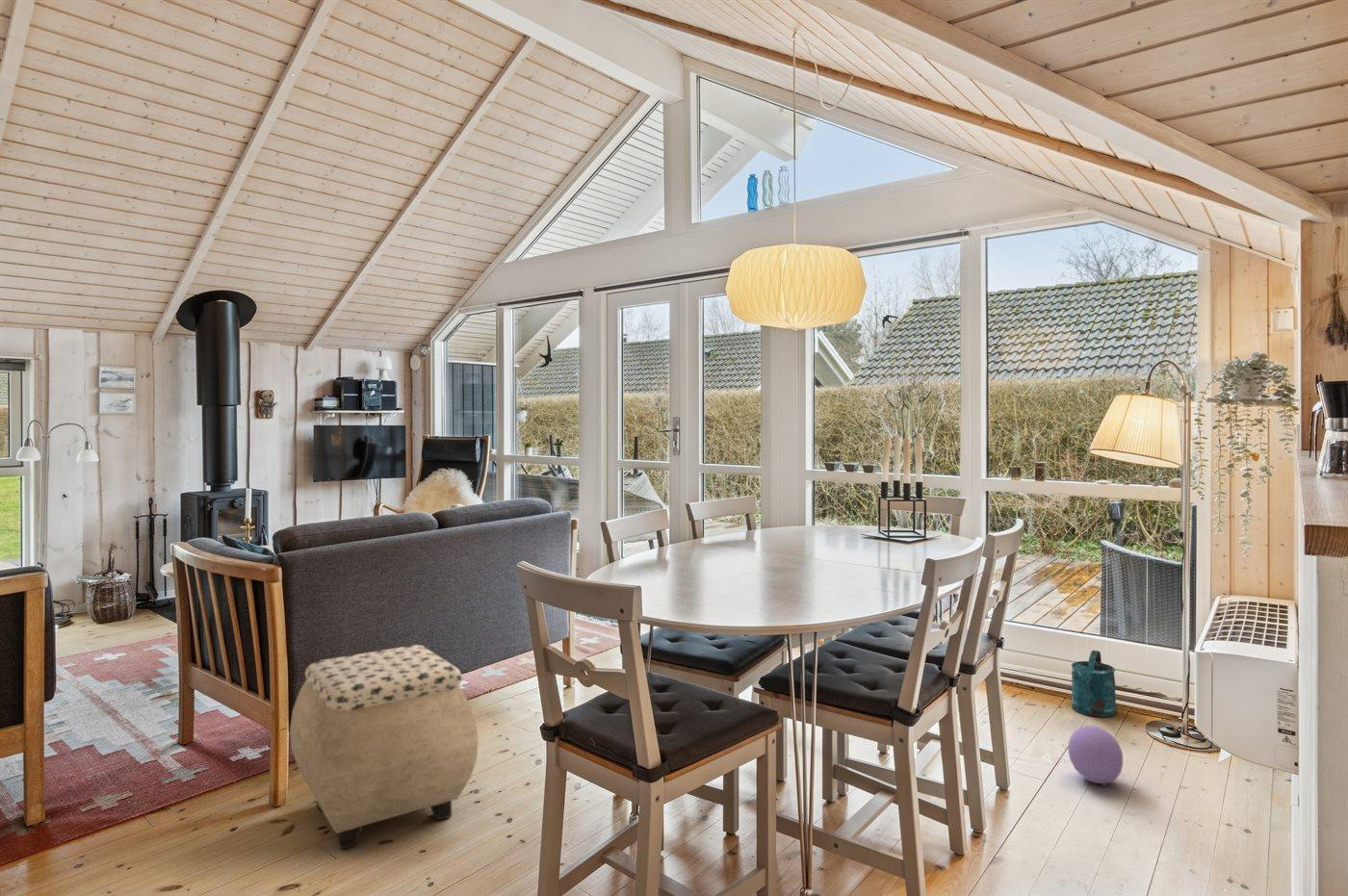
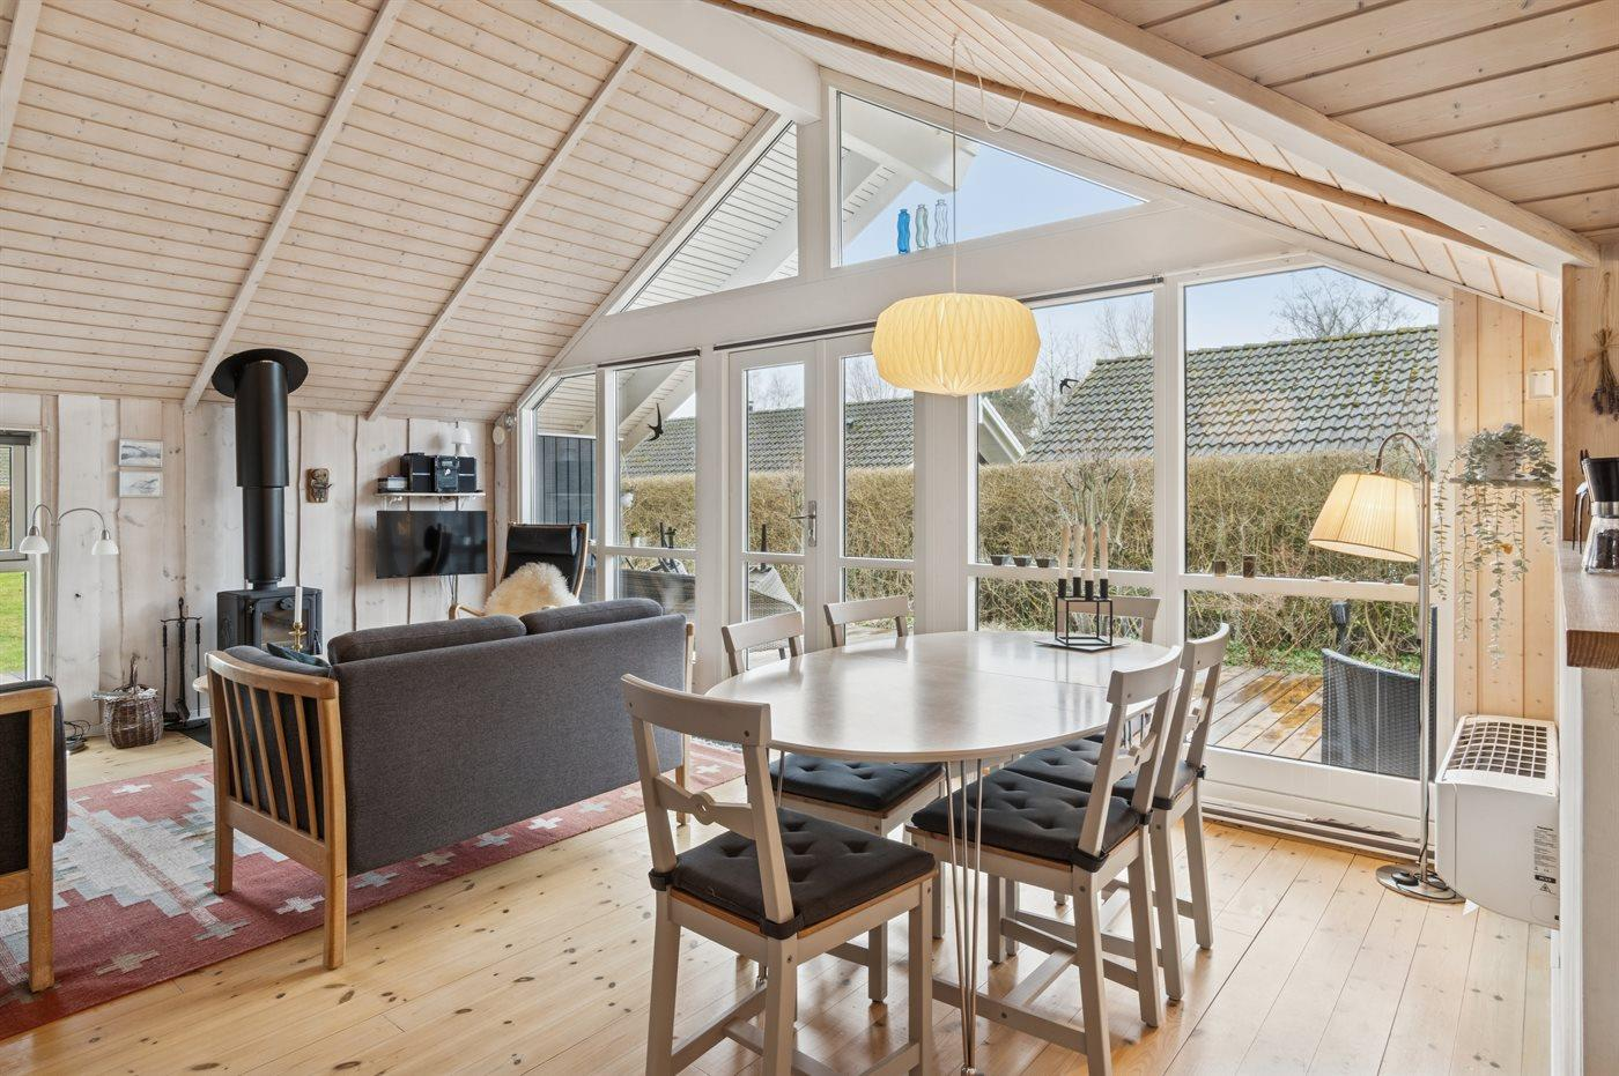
- watering can (1090, 685)
- ottoman (381, 736)
- ball (1095, 754)
